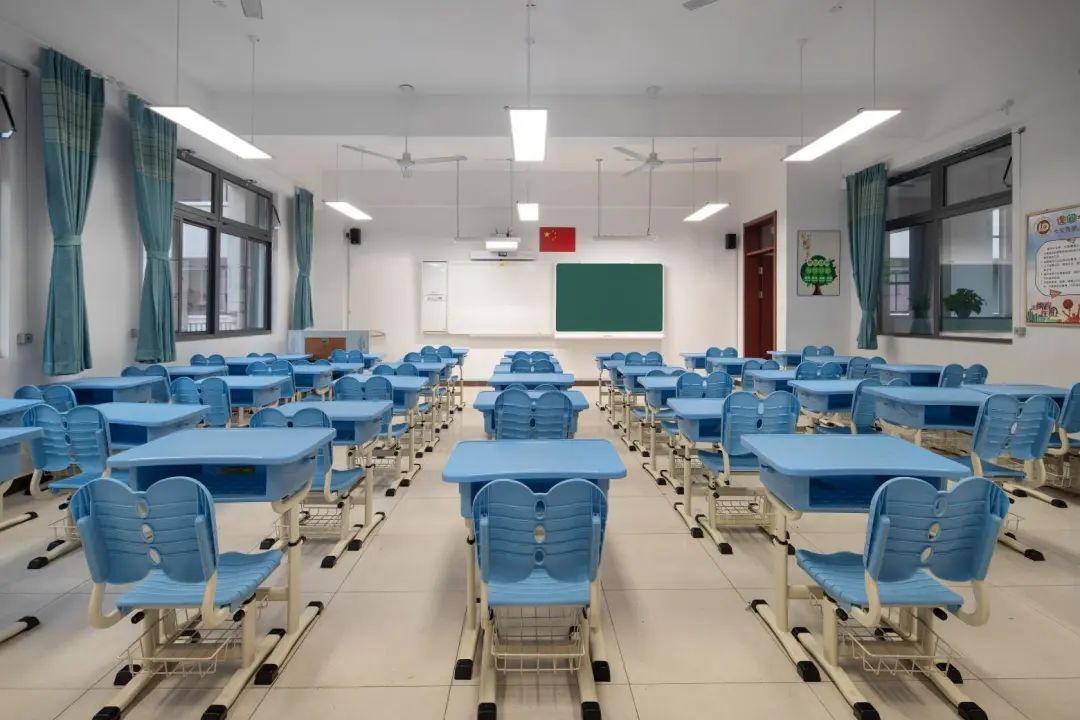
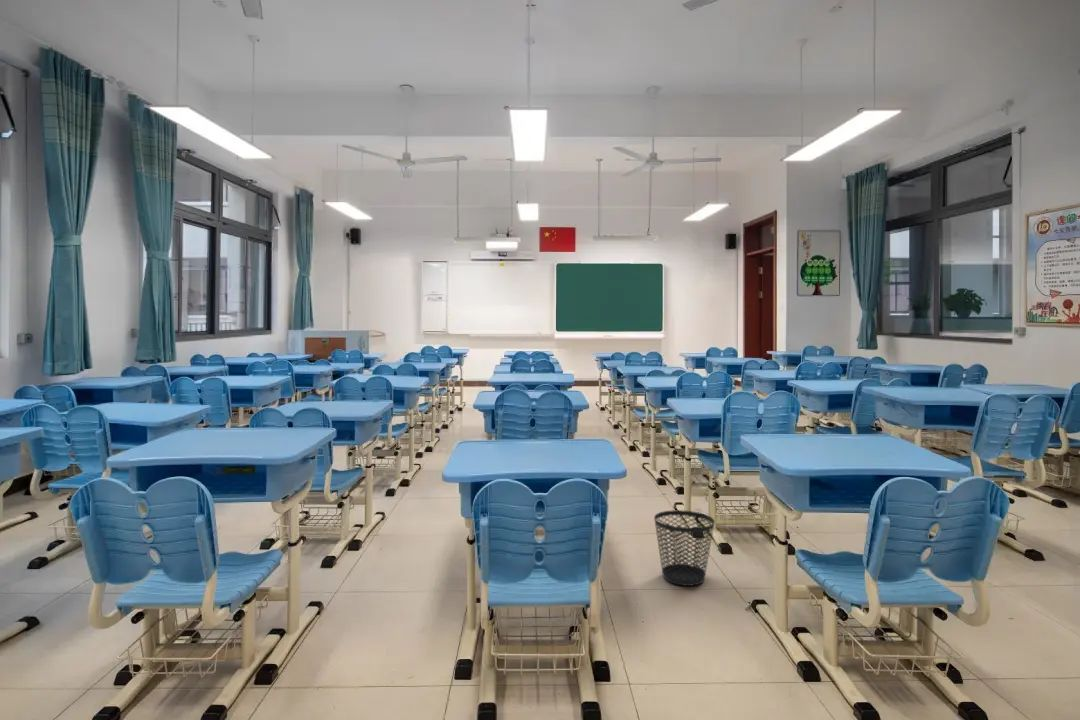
+ wastebasket (683, 548)
